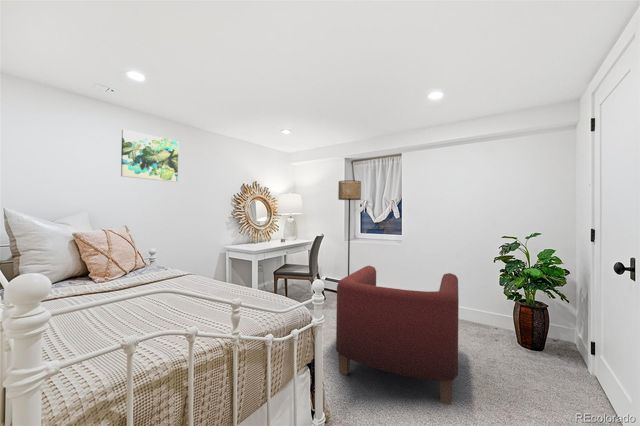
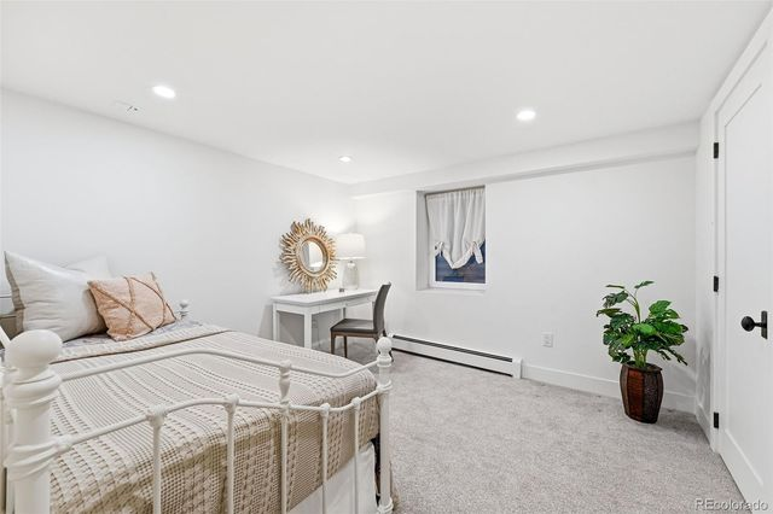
- wall art (151, 157)
- floor lamp (349, 239)
- armchair (398, 322)
